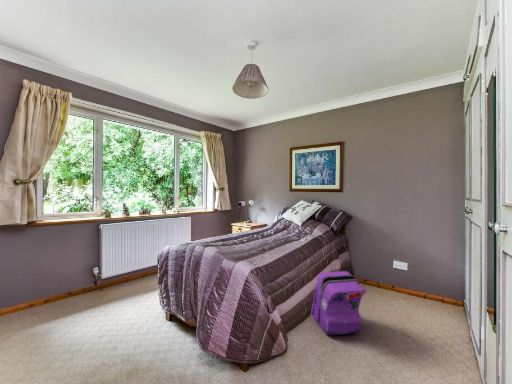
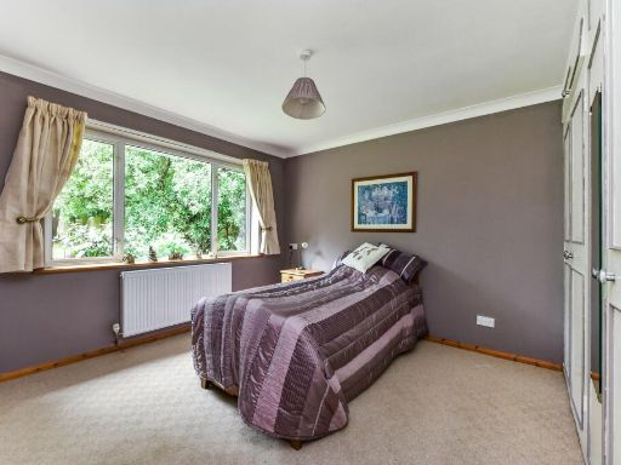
- backpack (336, 300)
